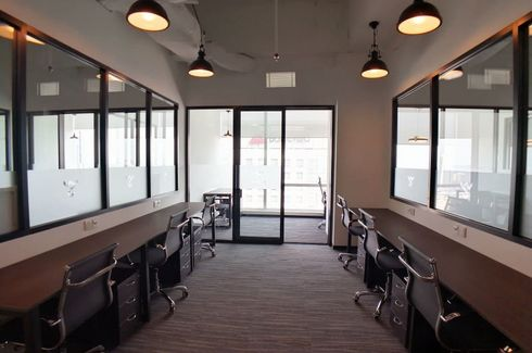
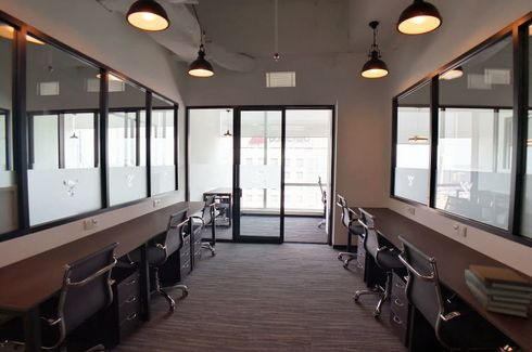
+ book stack (495, 286)
